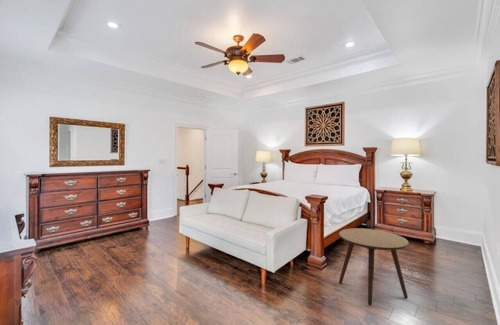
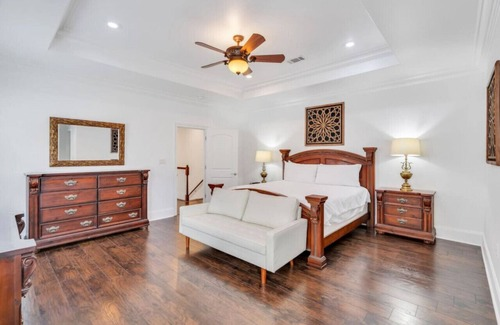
- side table (371, 263)
